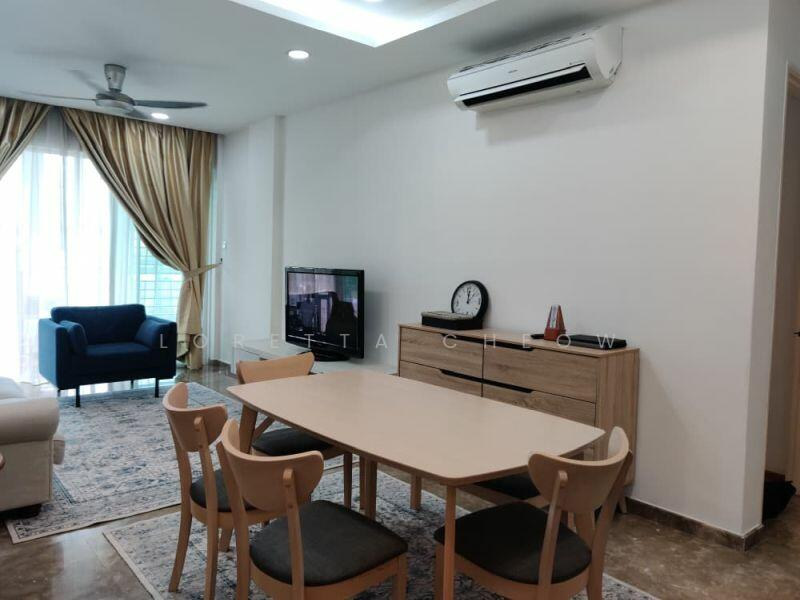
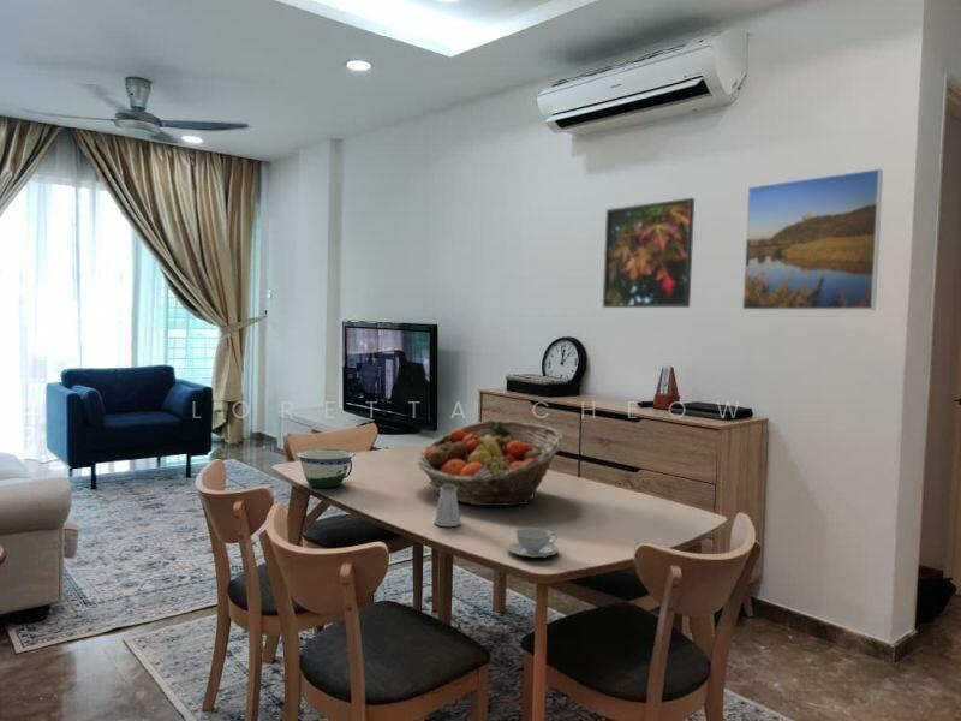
+ chinaware (532, 542)
+ bowl (326, 469)
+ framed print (807, 244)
+ fruit basket (489, 459)
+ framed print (645, 256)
+ saltshaker (447, 503)
